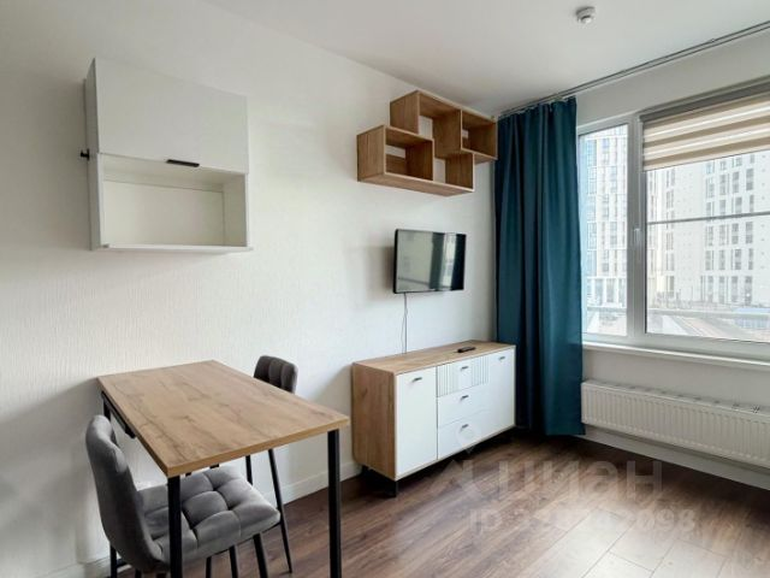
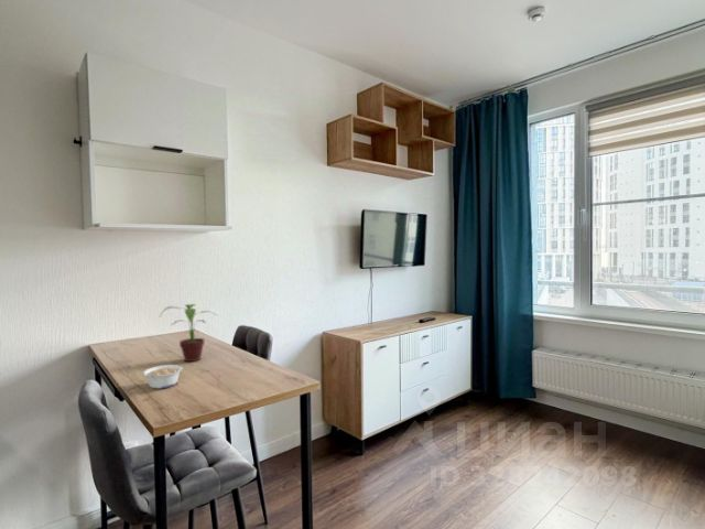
+ potted plant (189, 332)
+ legume (163, 376)
